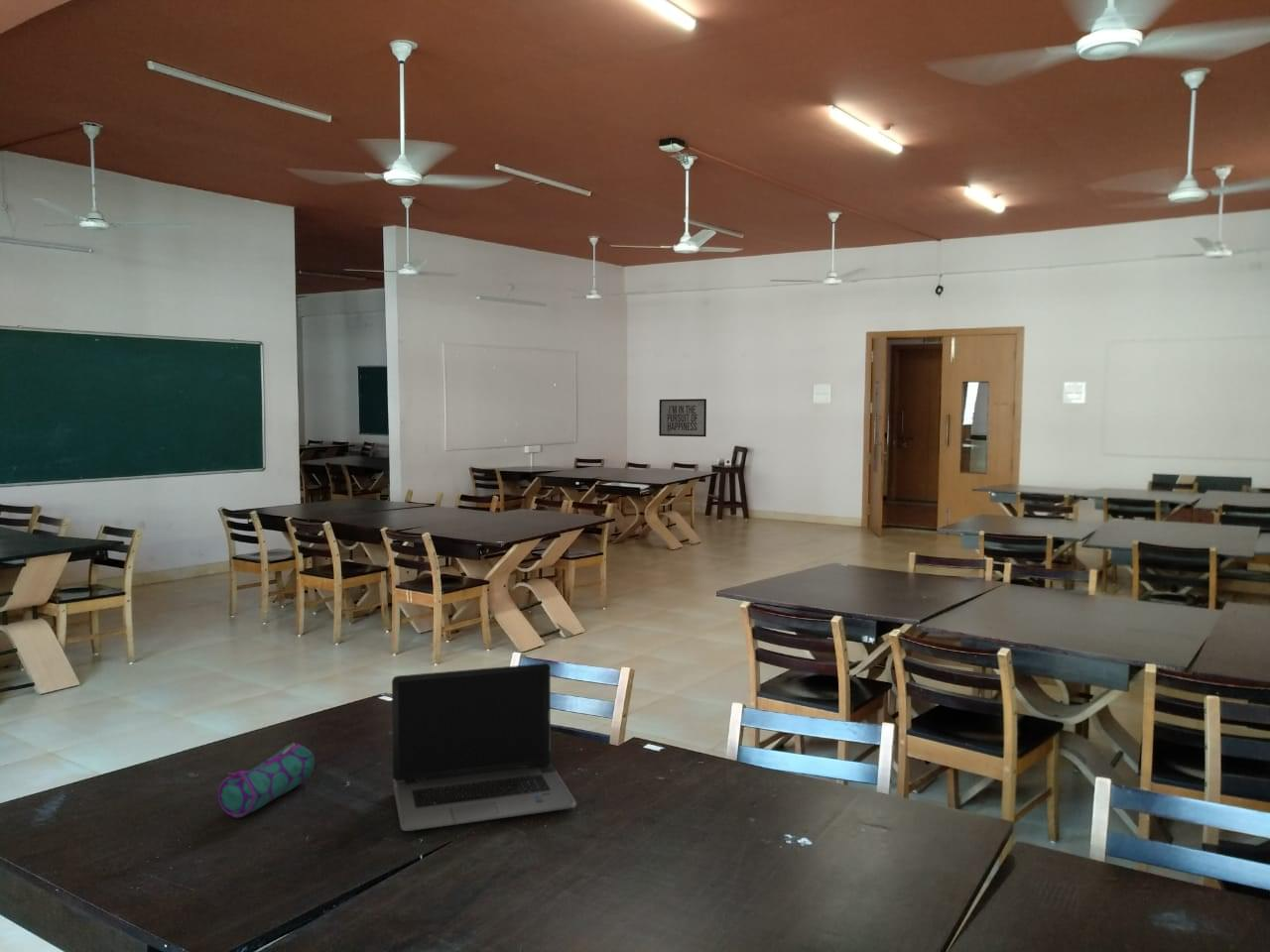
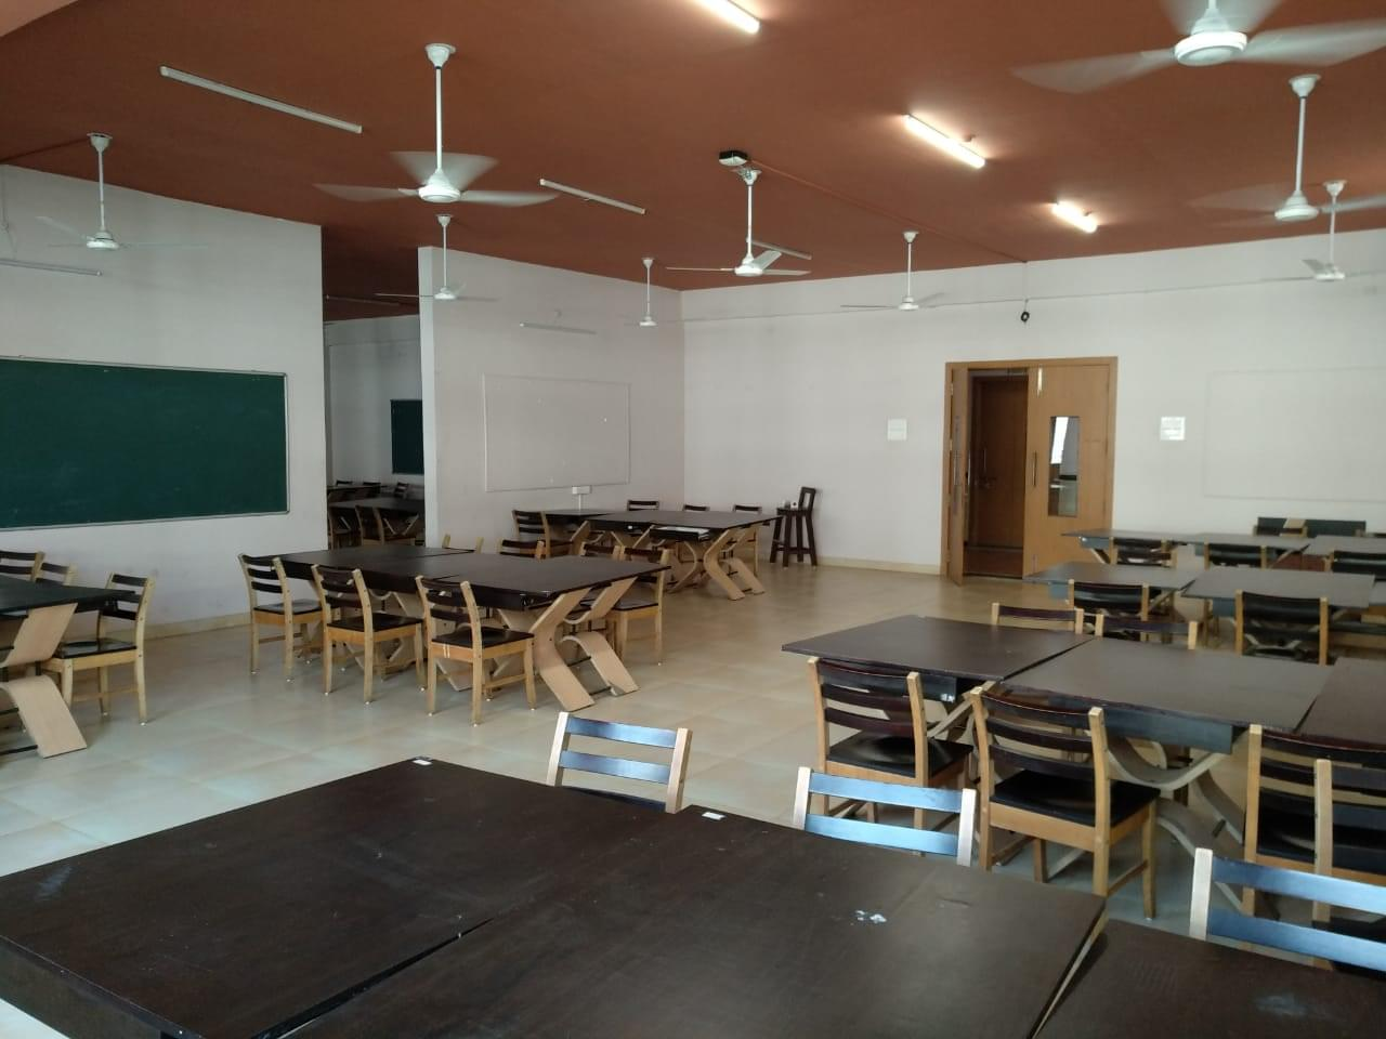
- laptop computer (482, 743)
- mirror (682, 417)
- pencil case (268, 777)
